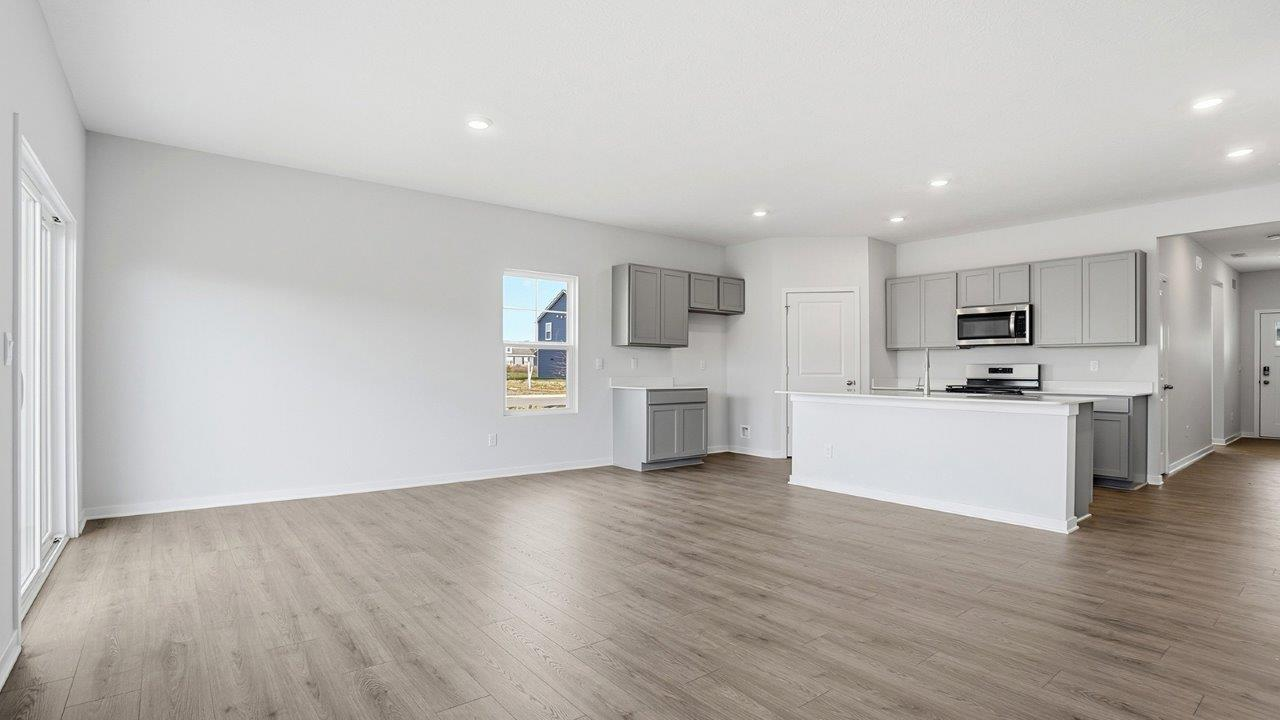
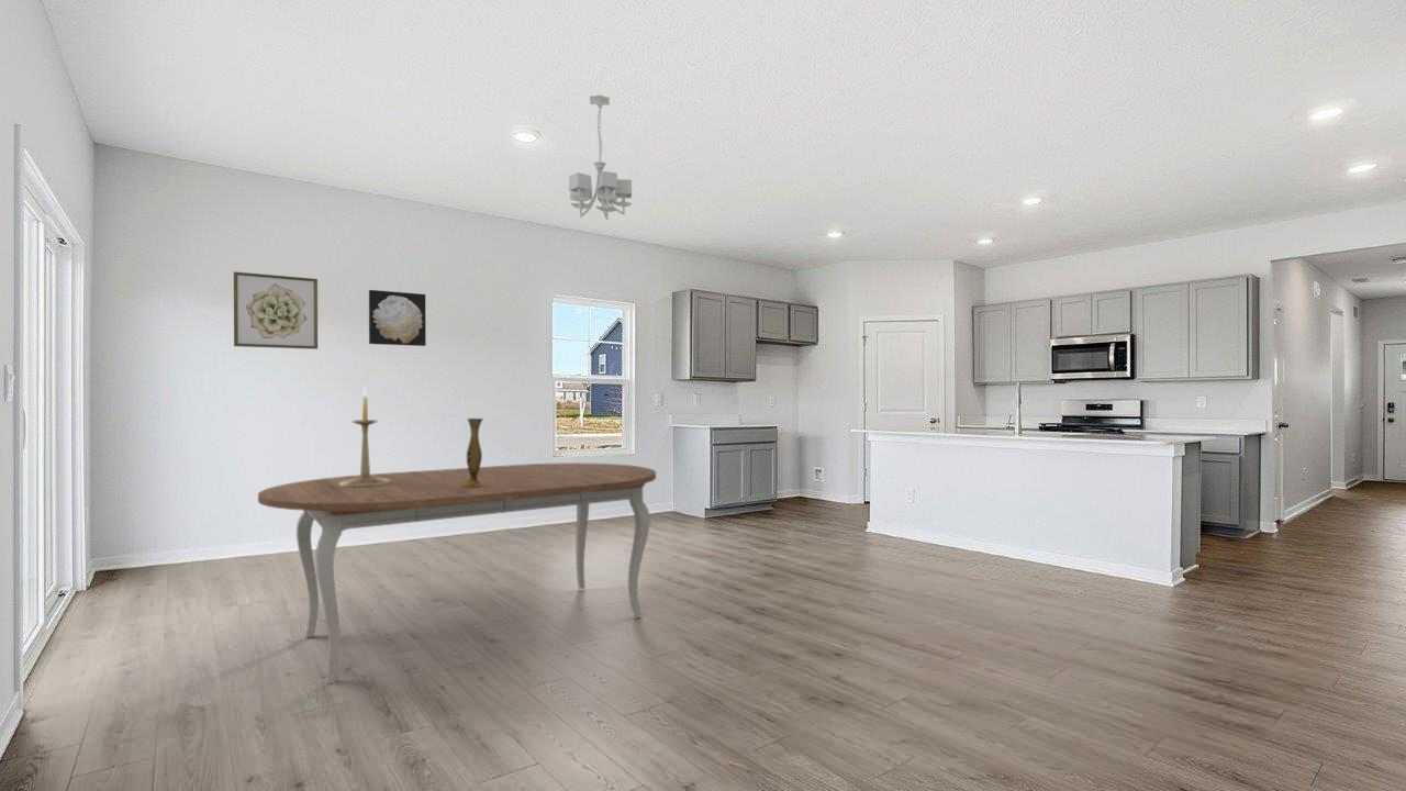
+ wall art (277, 311)
+ vase (472, 452)
+ wall art (398, 319)
+ candlestick (365, 434)
+ chandelier (600, 156)
+ dining table (473, 515)
